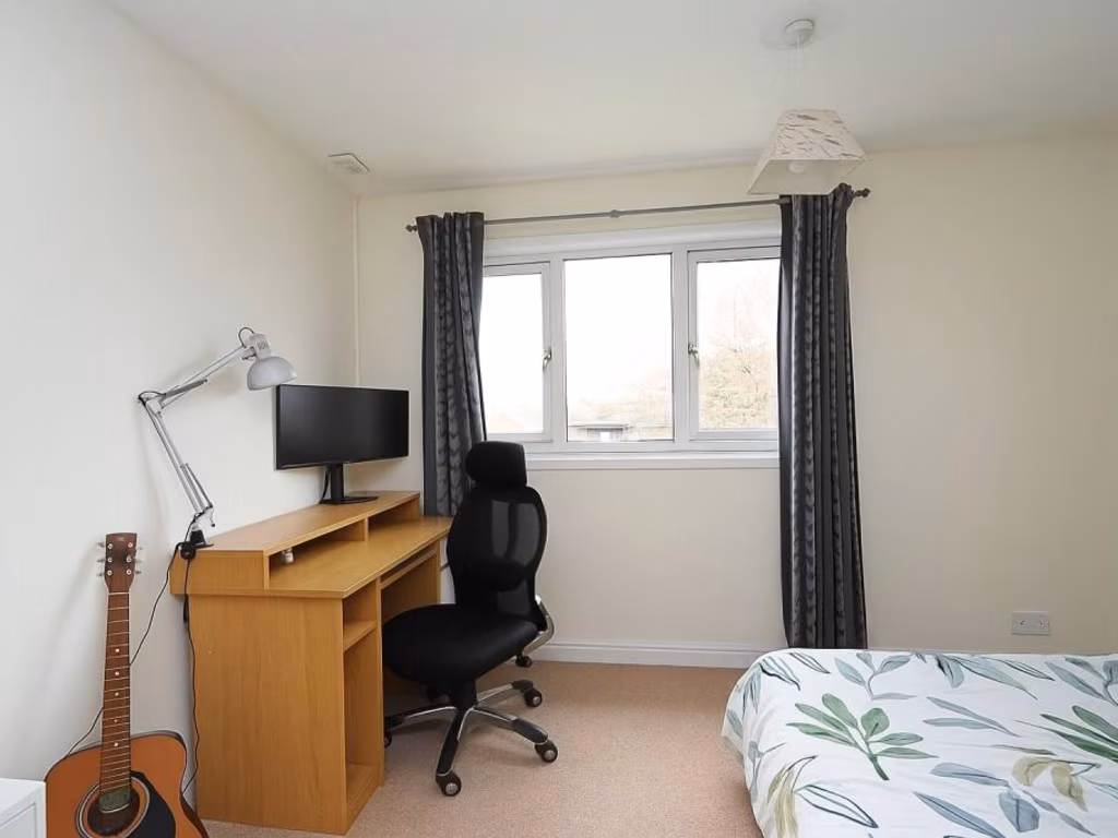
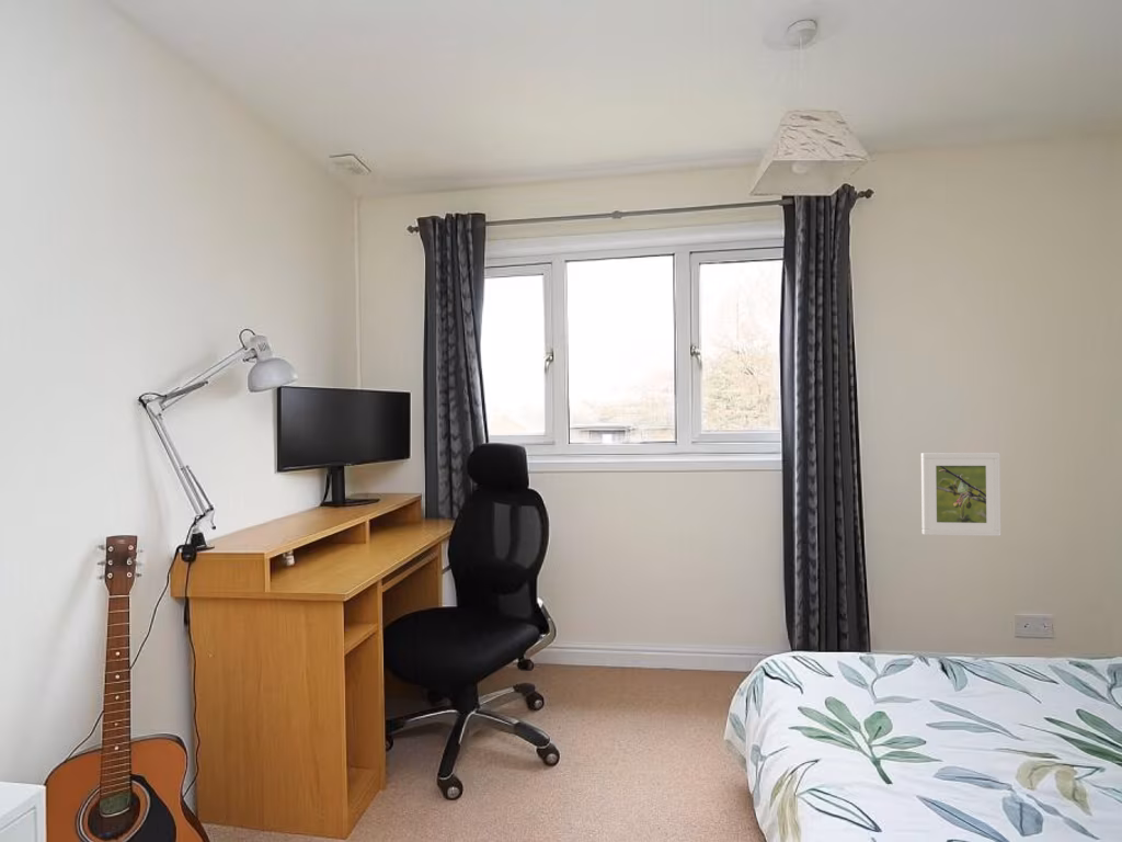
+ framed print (960, 493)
